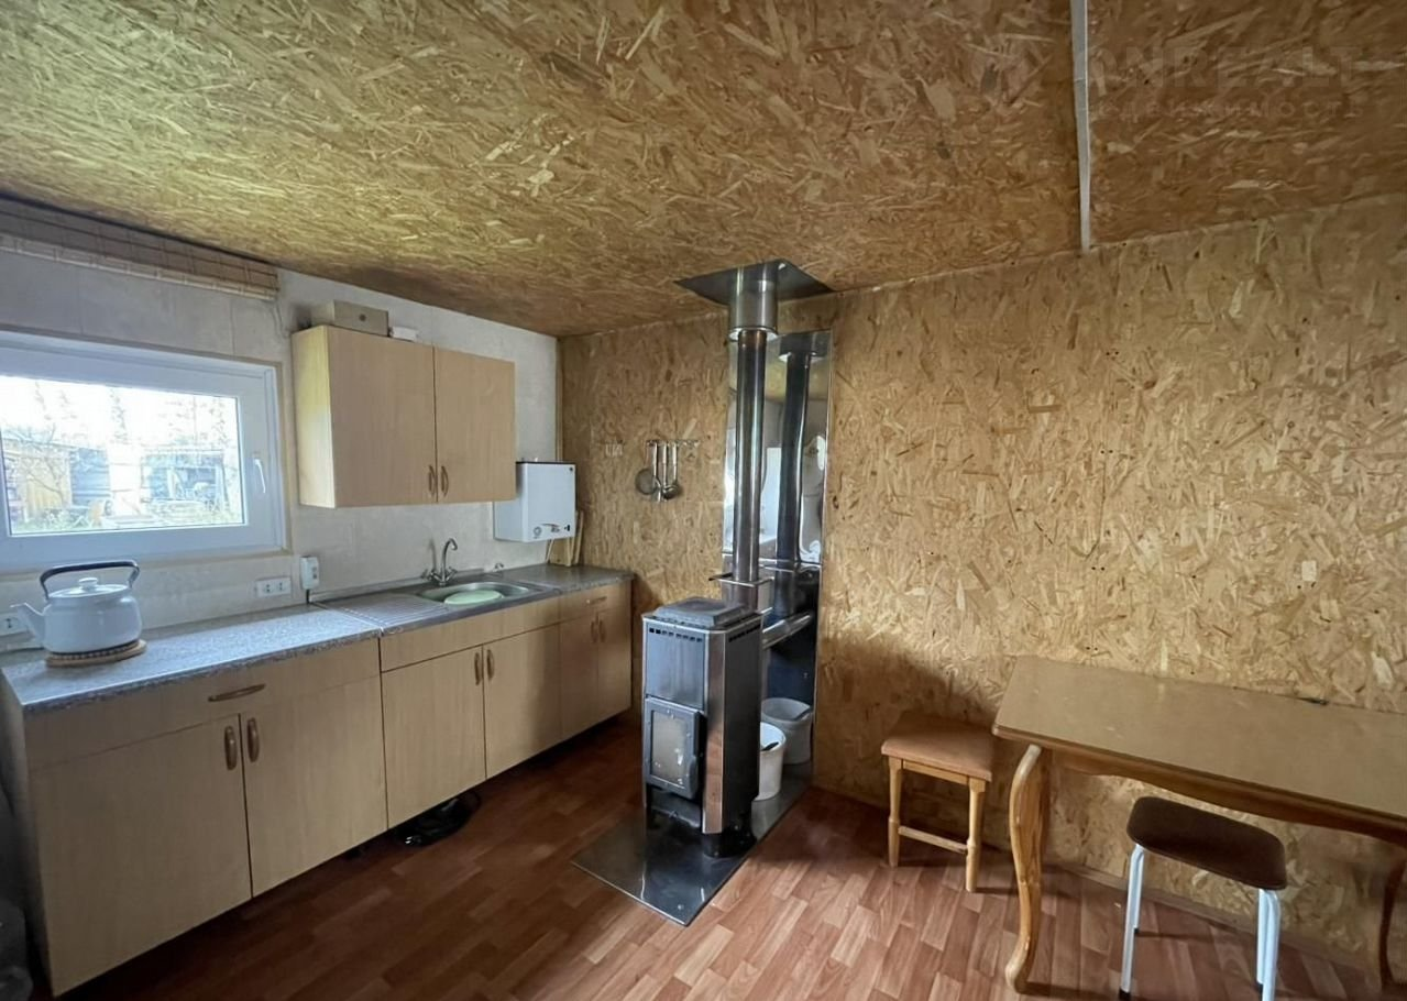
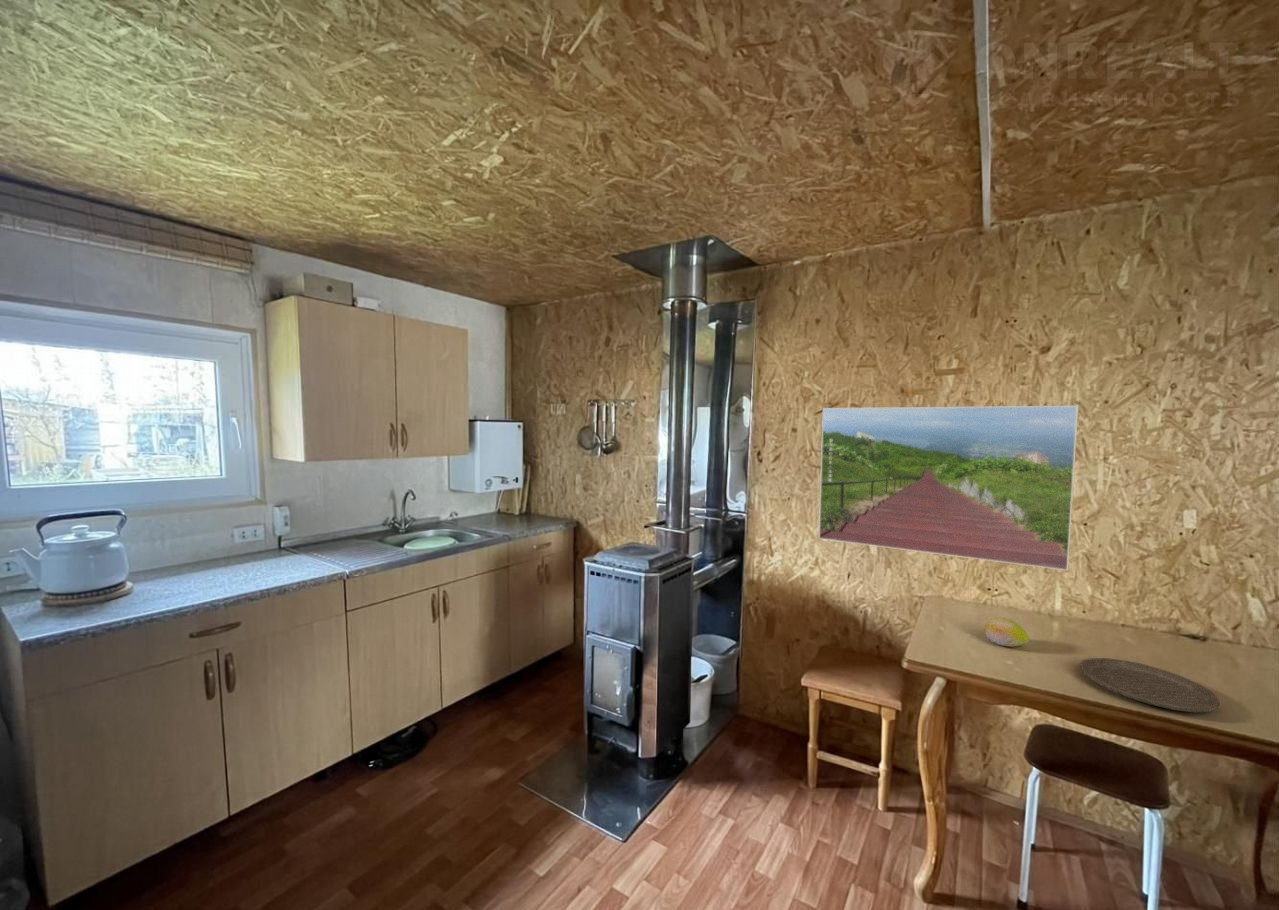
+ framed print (932, 480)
+ plate (1144, 683)
+ fruit (1006, 631)
